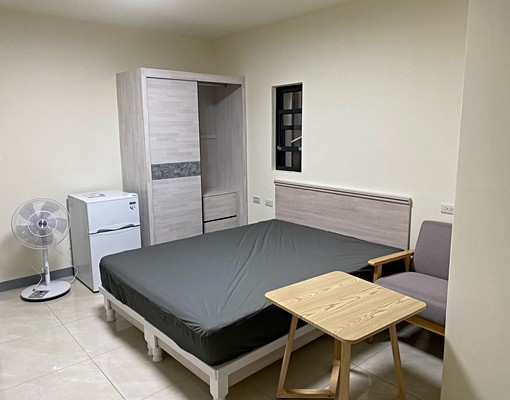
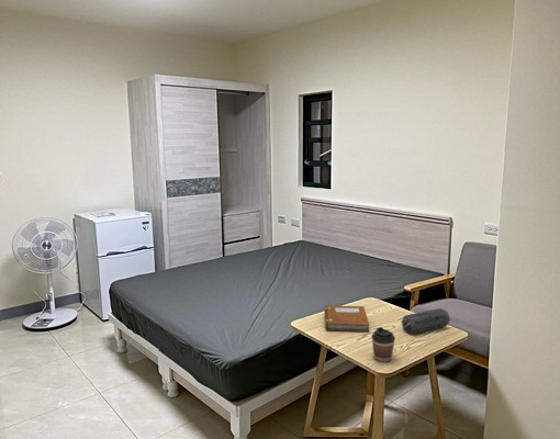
+ speaker (425, 320)
+ coffee cup (382, 344)
+ notebook (345, 317)
